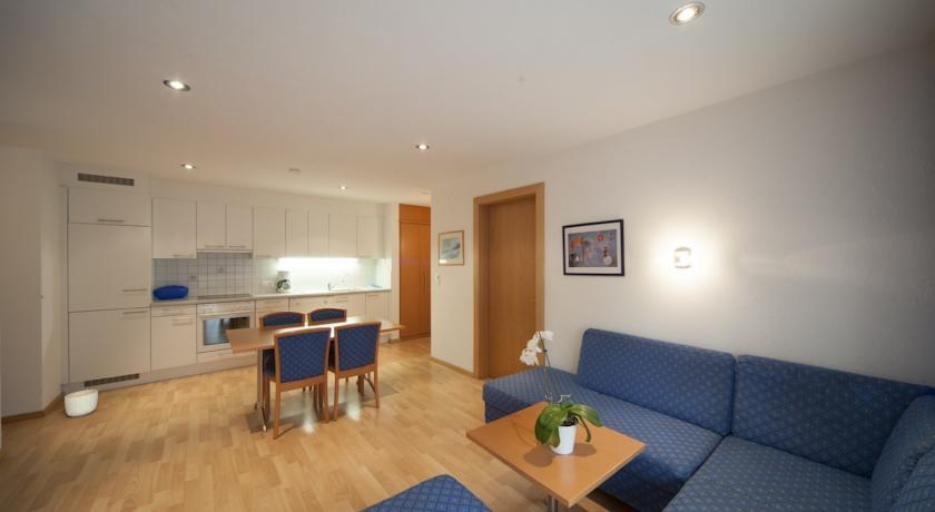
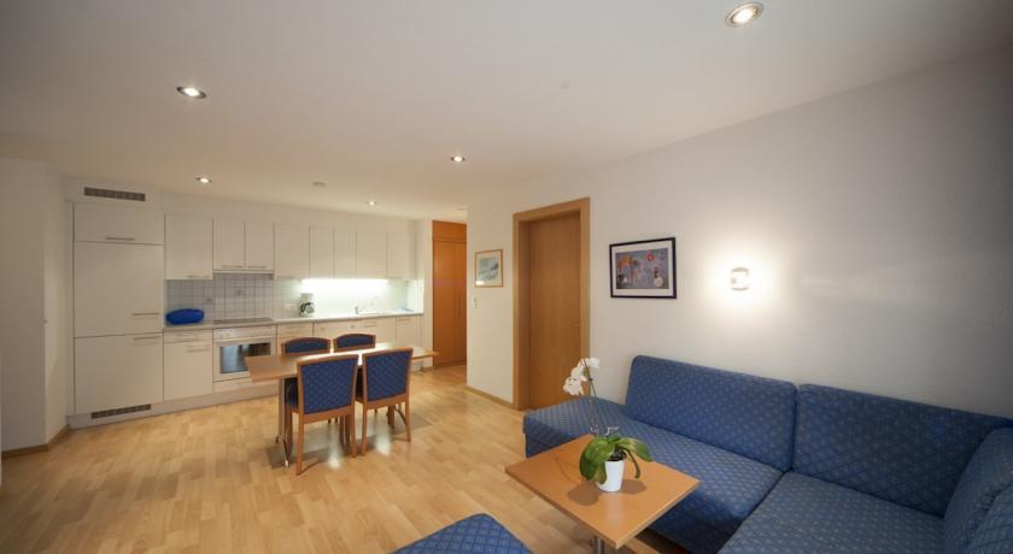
- planter (81, 403)
